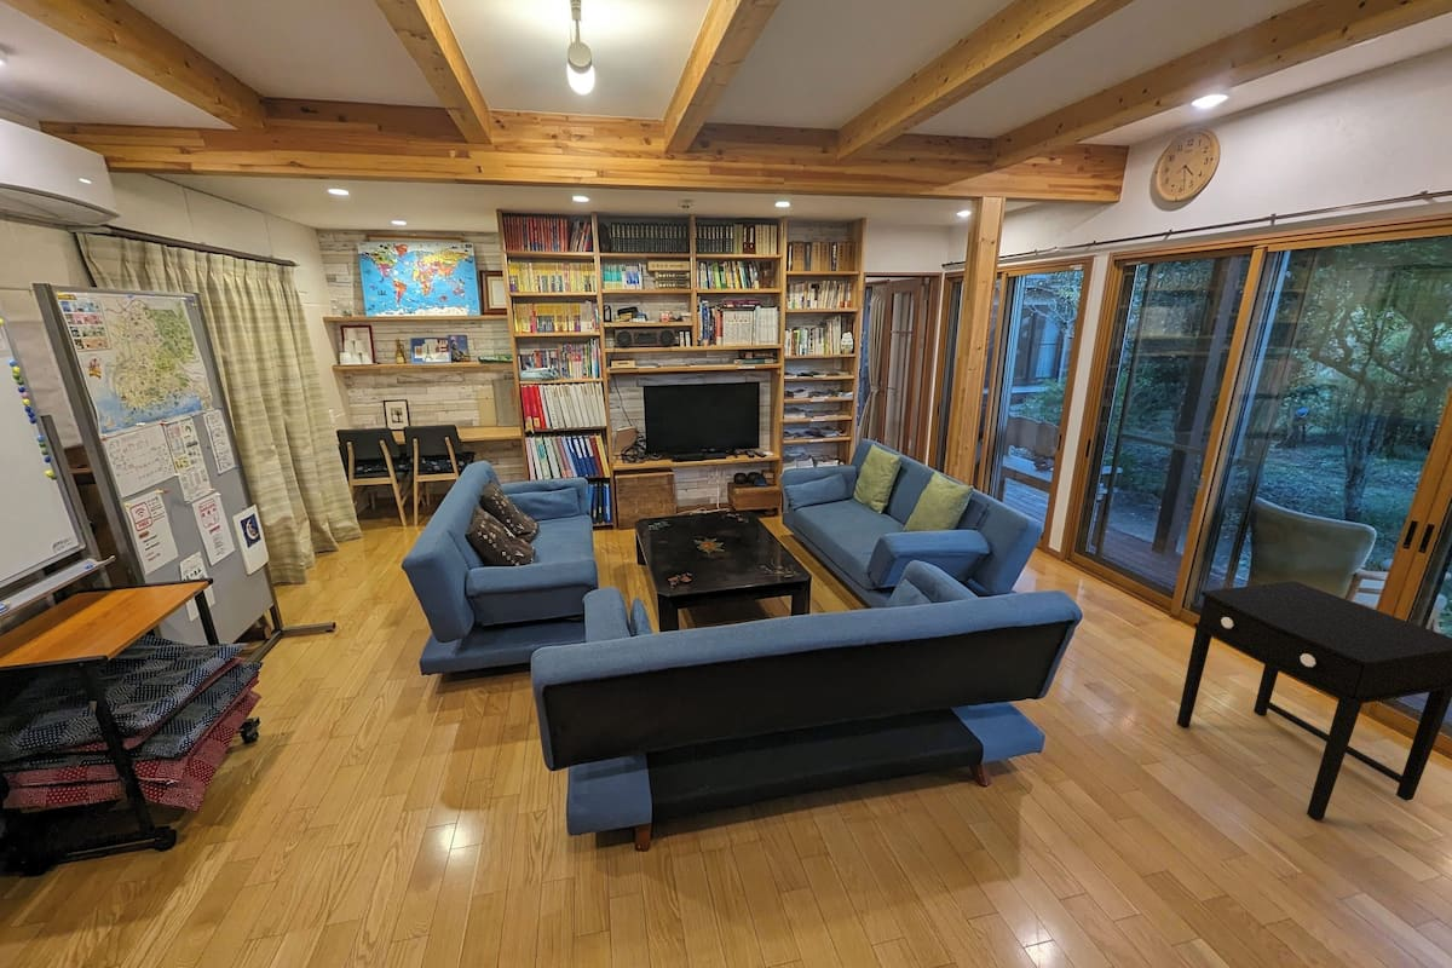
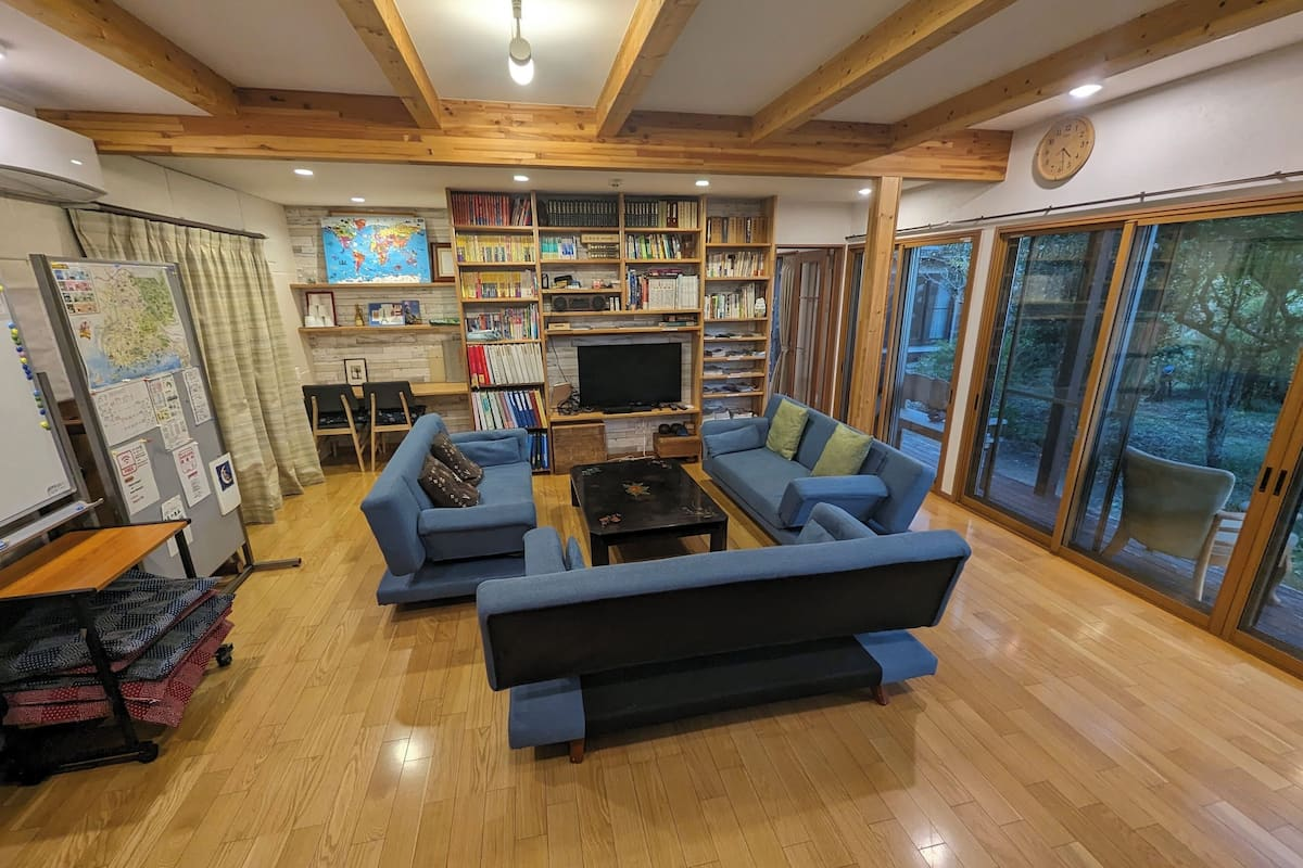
- side table (1306, 682)
